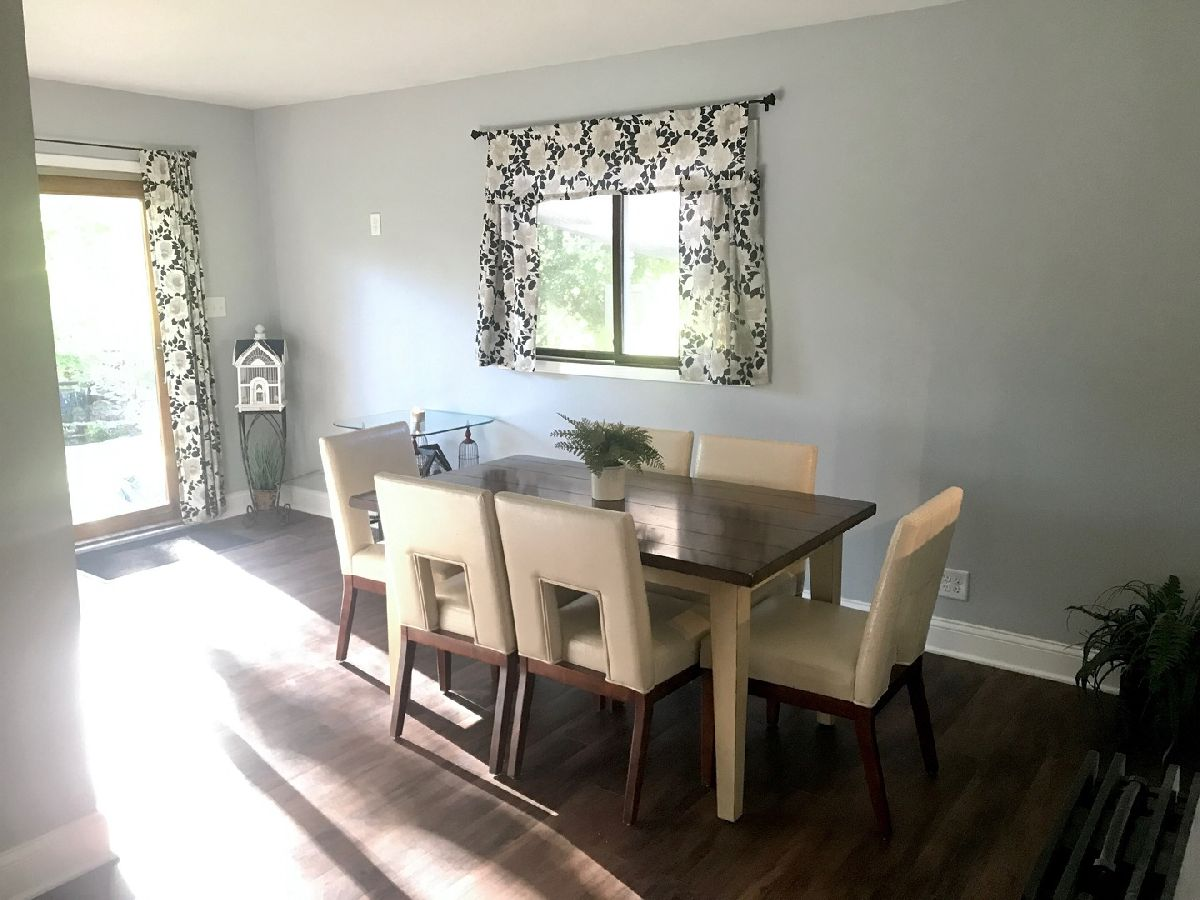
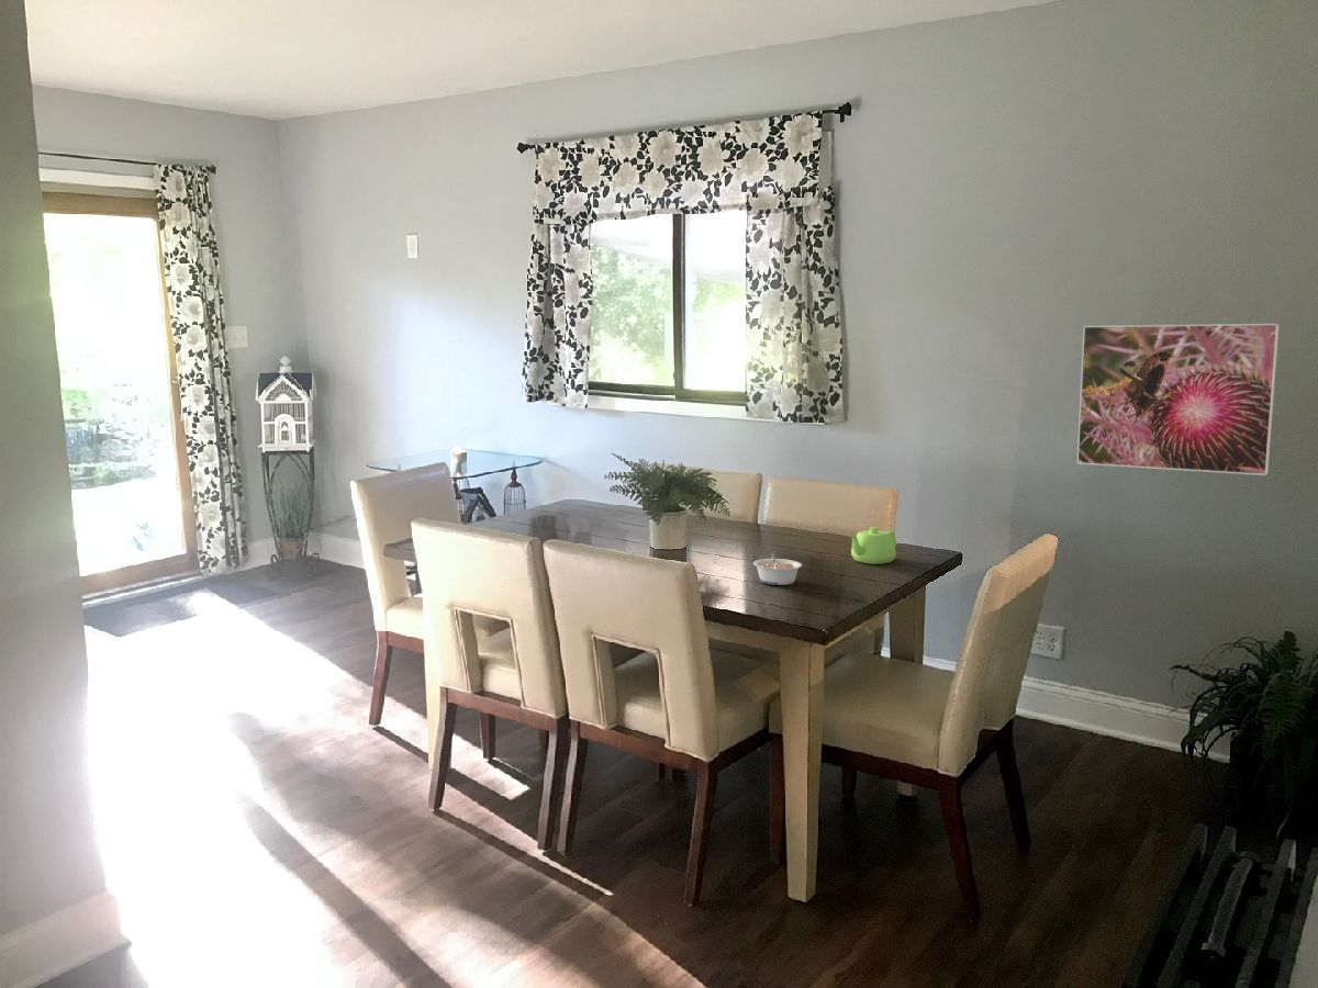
+ legume (775, 570)
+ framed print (1172, 397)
+ teapot (871, 543)
